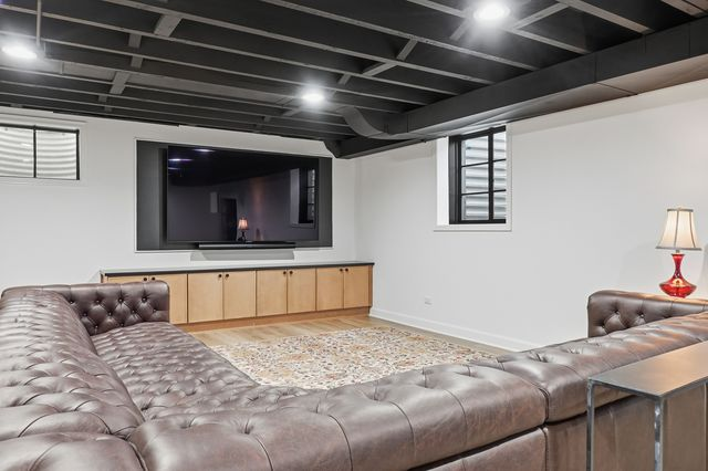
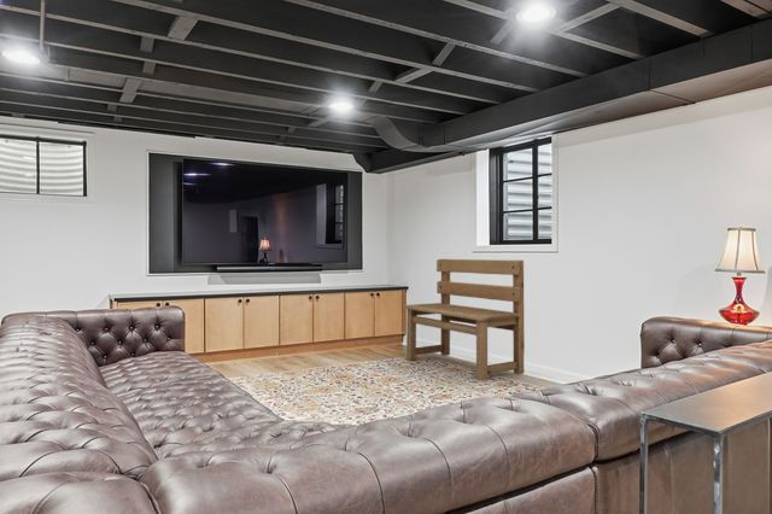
+ bench (460, 313)
